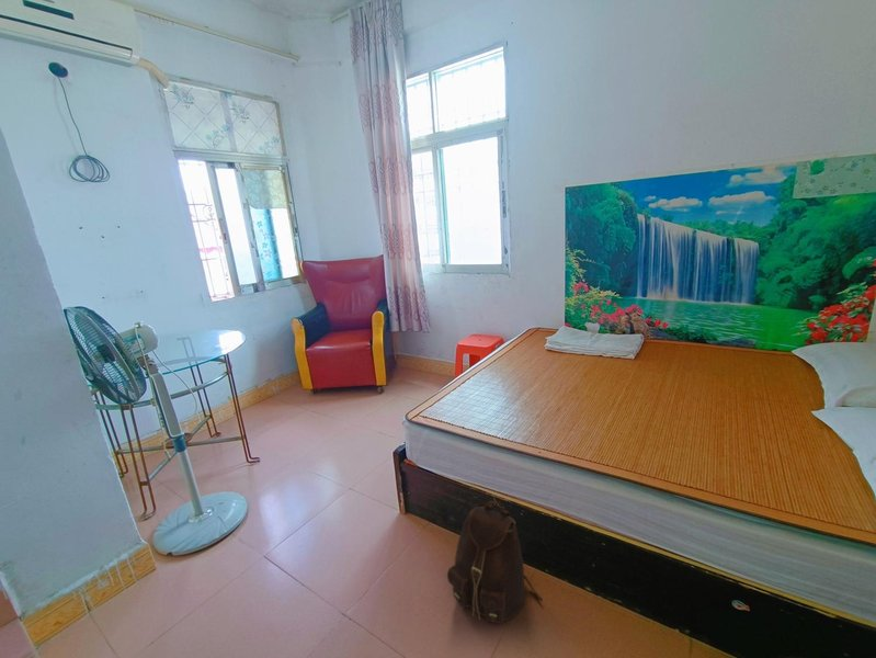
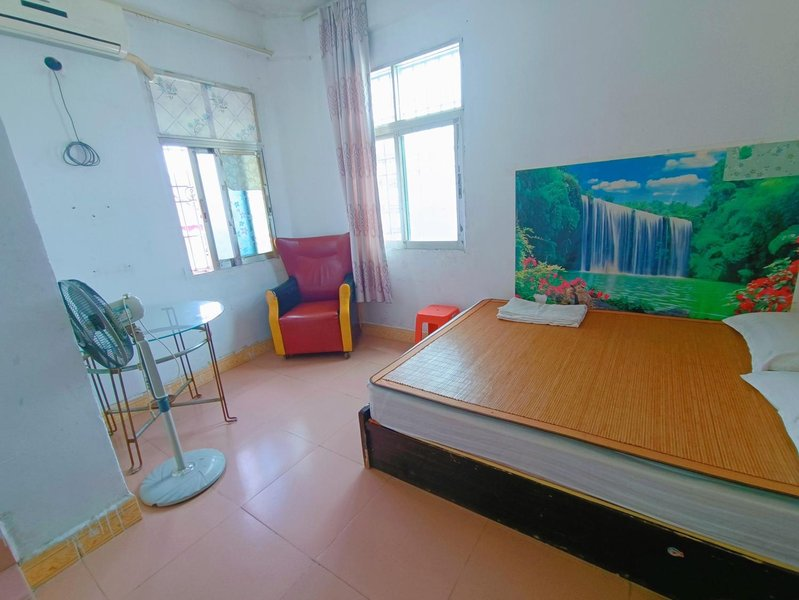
- backpack (489, 553)
